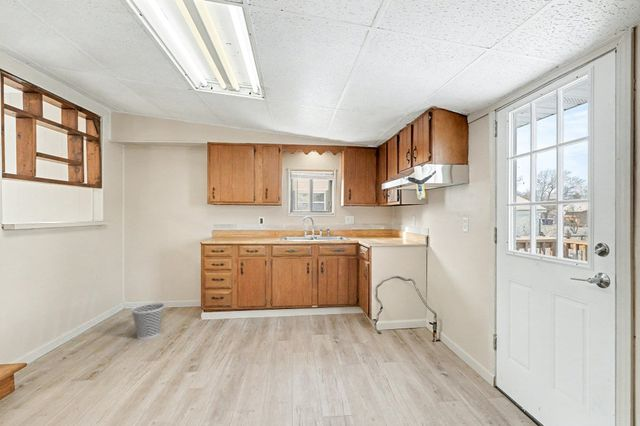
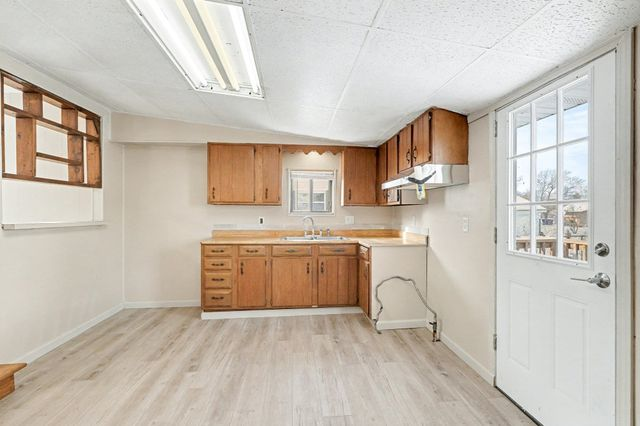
- wastebasket (148, 321)
